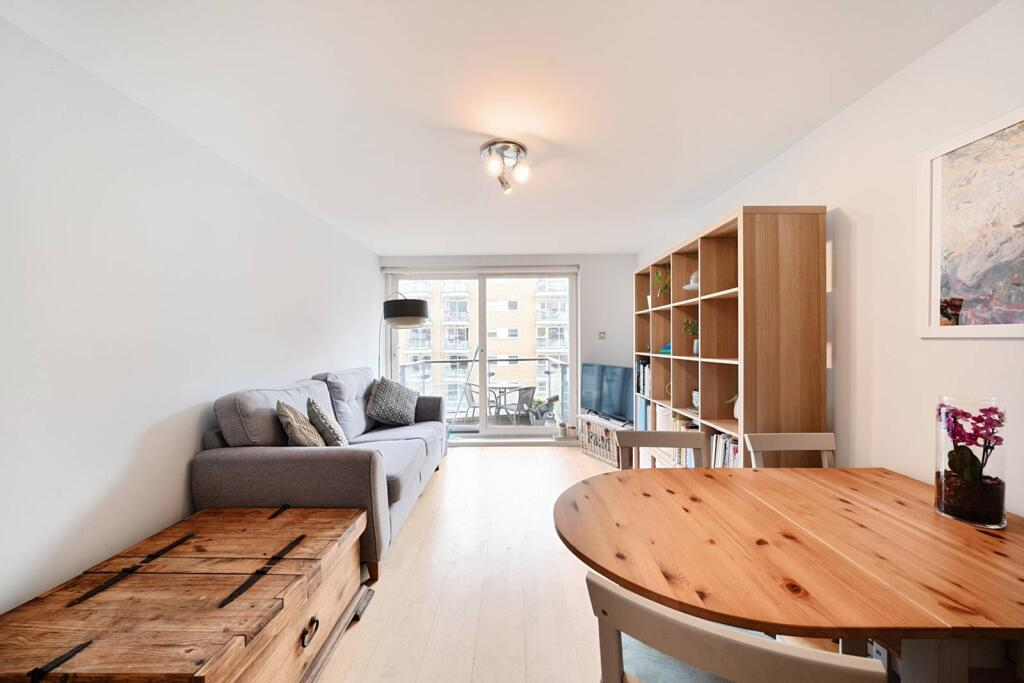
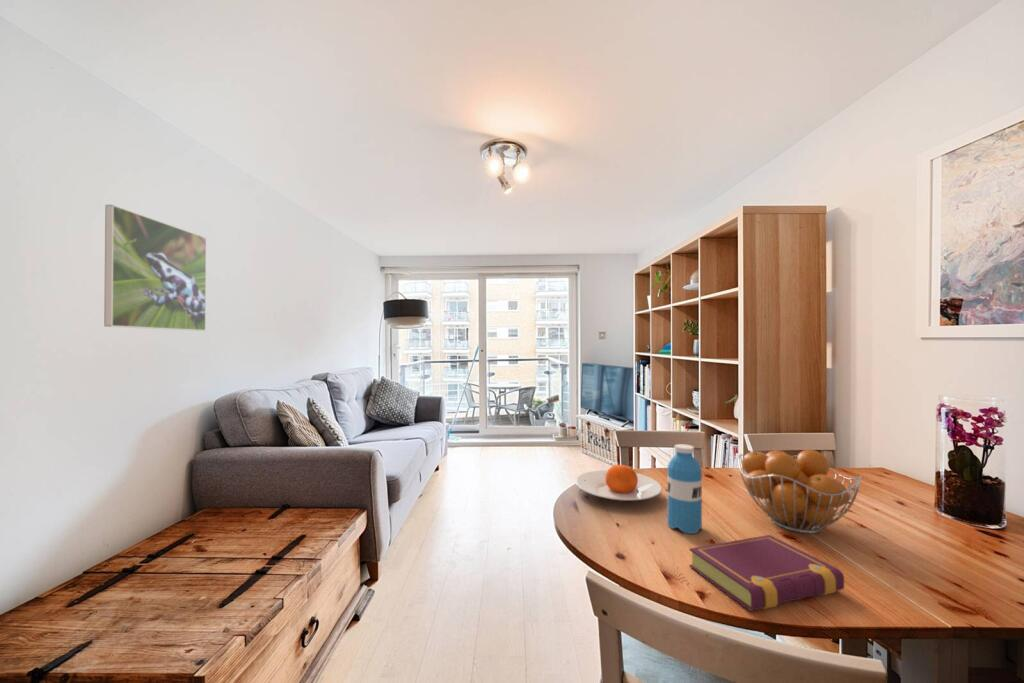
+ book (764, 568)
+ water bottle (684, 486)
+ fruit basket (795, 487)
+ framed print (162, 276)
+ plate (617, 480)
